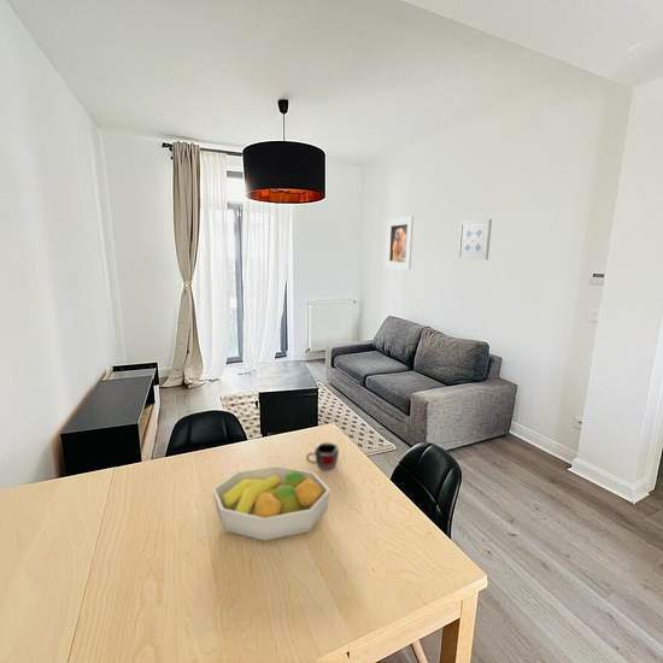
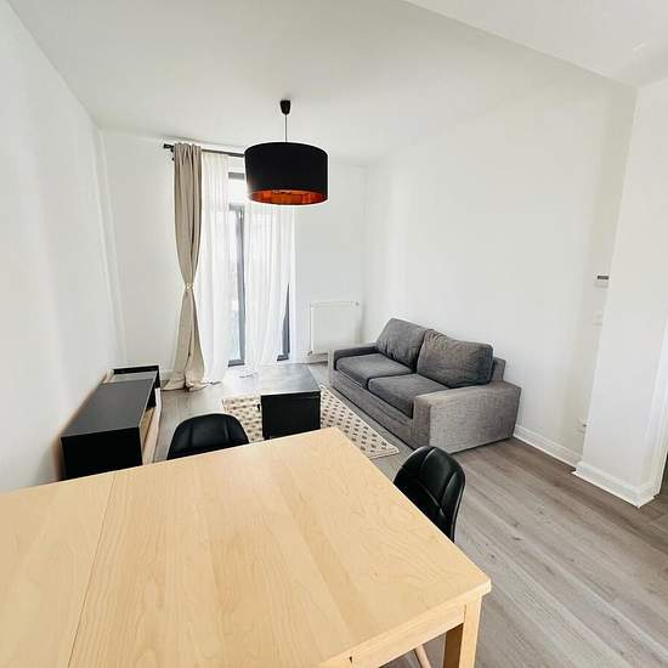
- wall art (474, 240)
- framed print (398, 244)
- fruit bowl (271, 497)
- mug (322, 457)
